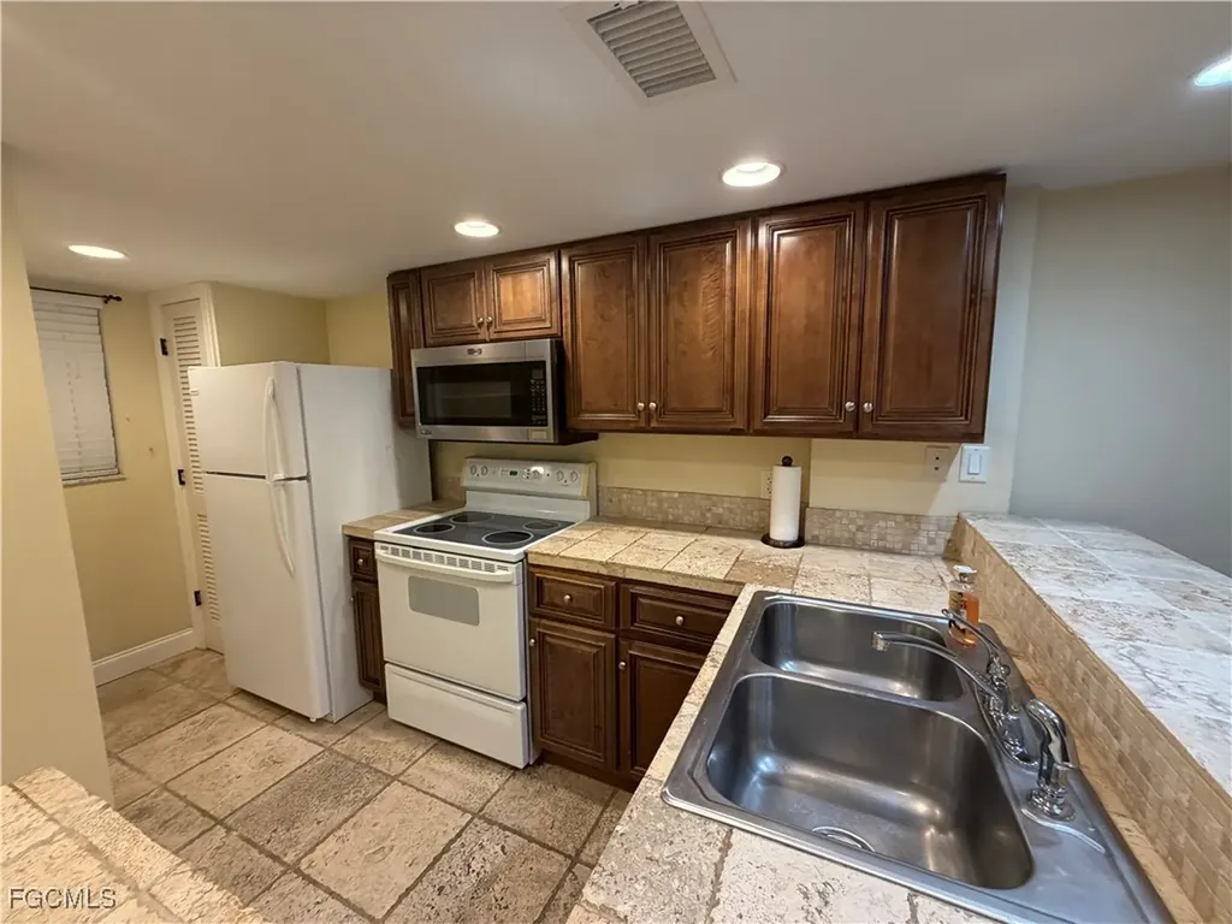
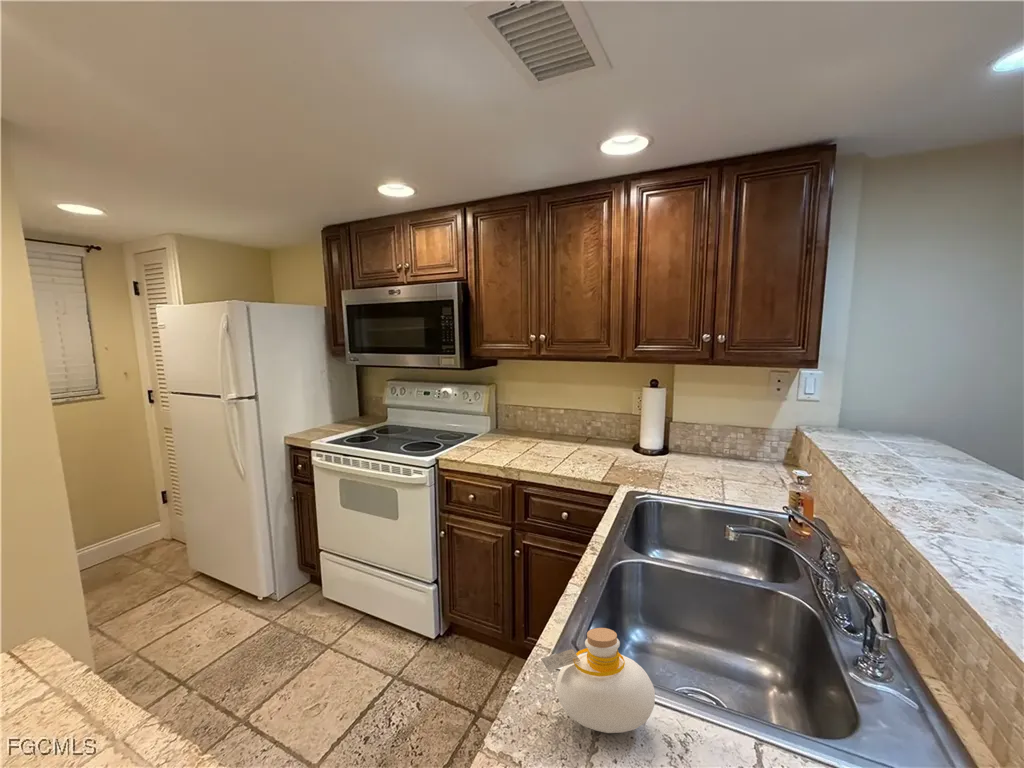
+ bottle (597, 676)
